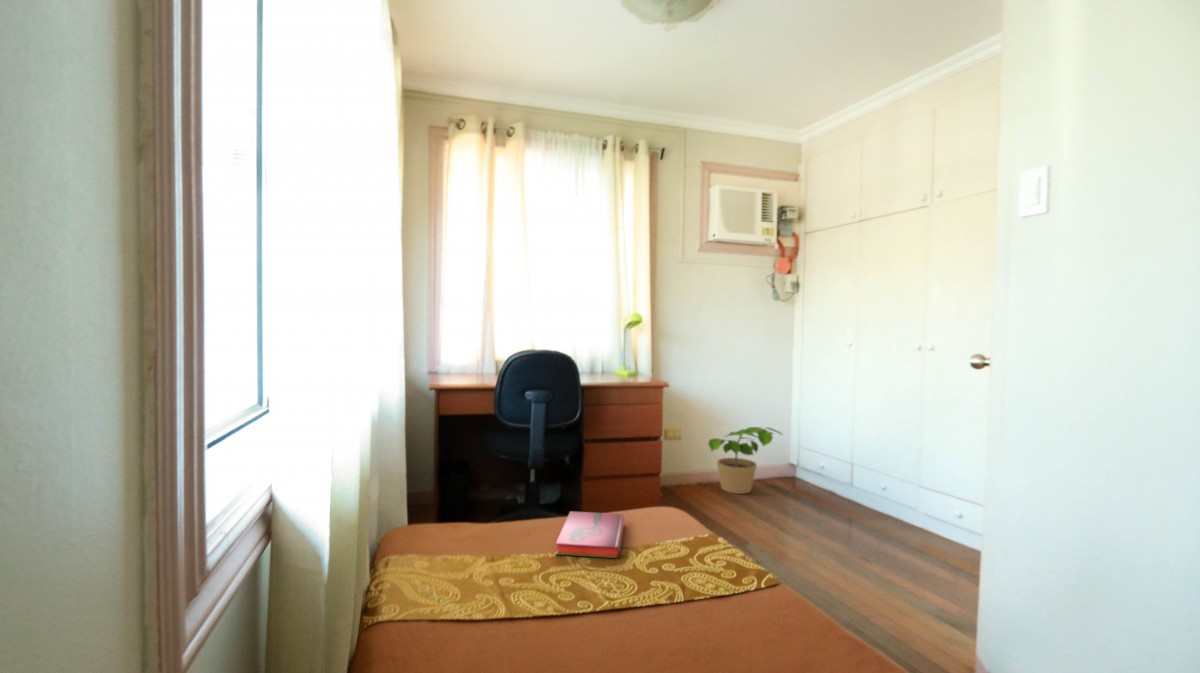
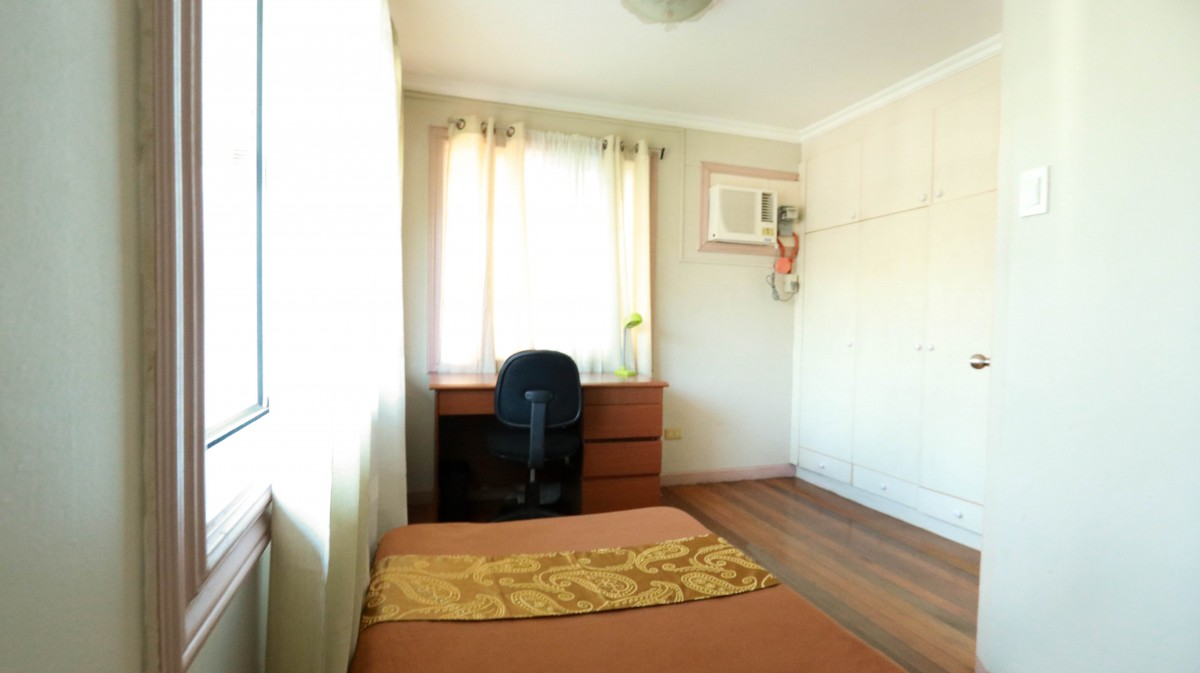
- hardback book (592, 532)
- potted plant (742, 459)
